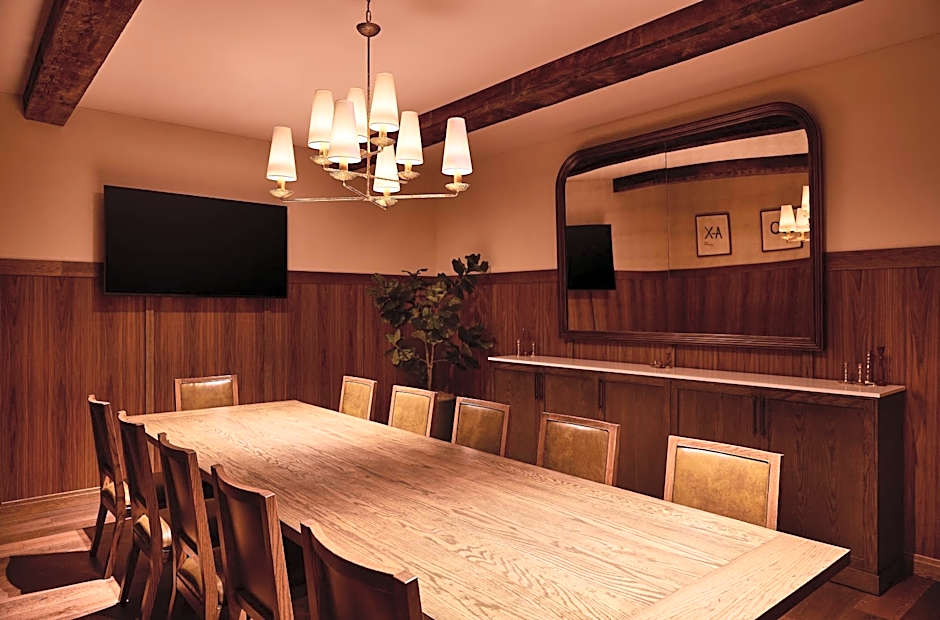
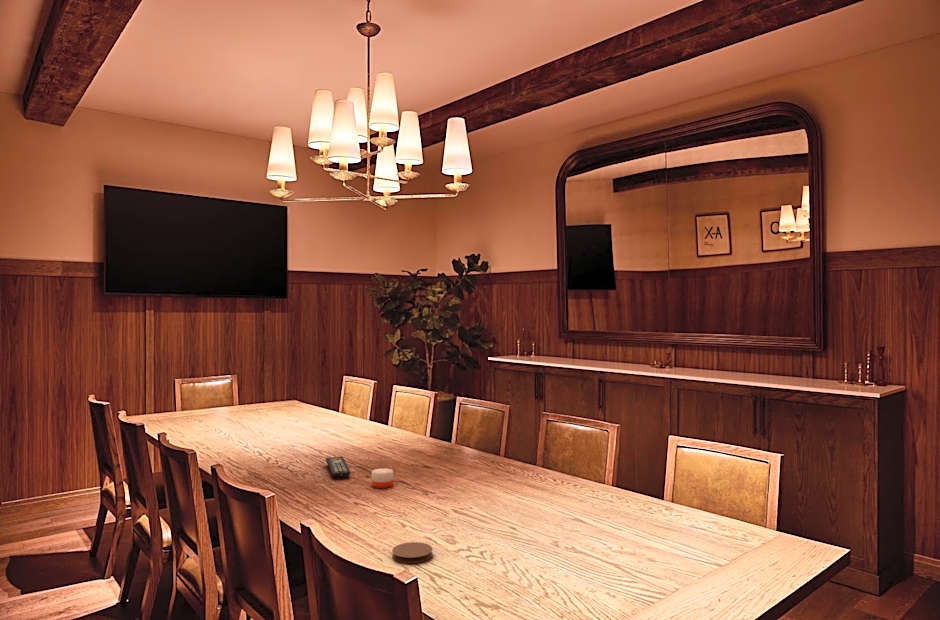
+ coaster (412, 552)
+ remote control (337, 466)
+ candle (382, 470)
